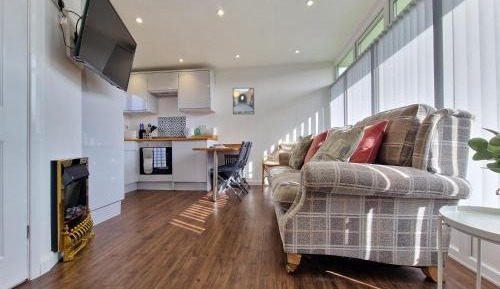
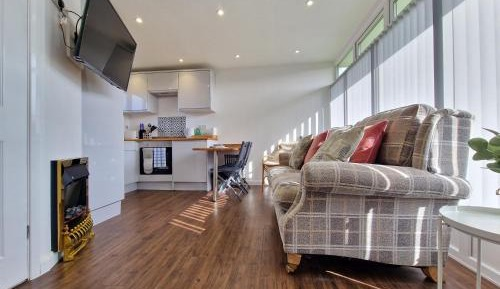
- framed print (243, 101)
